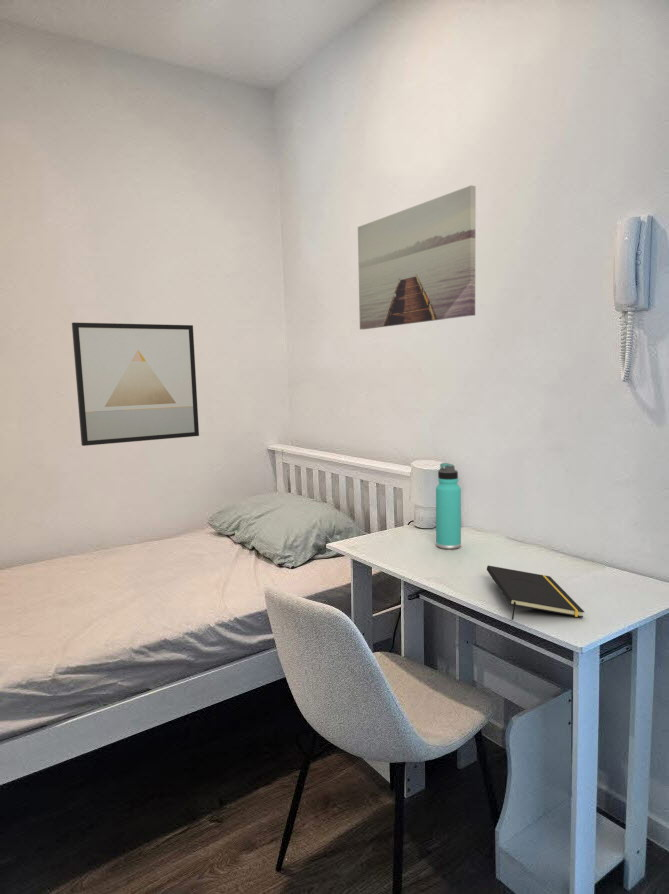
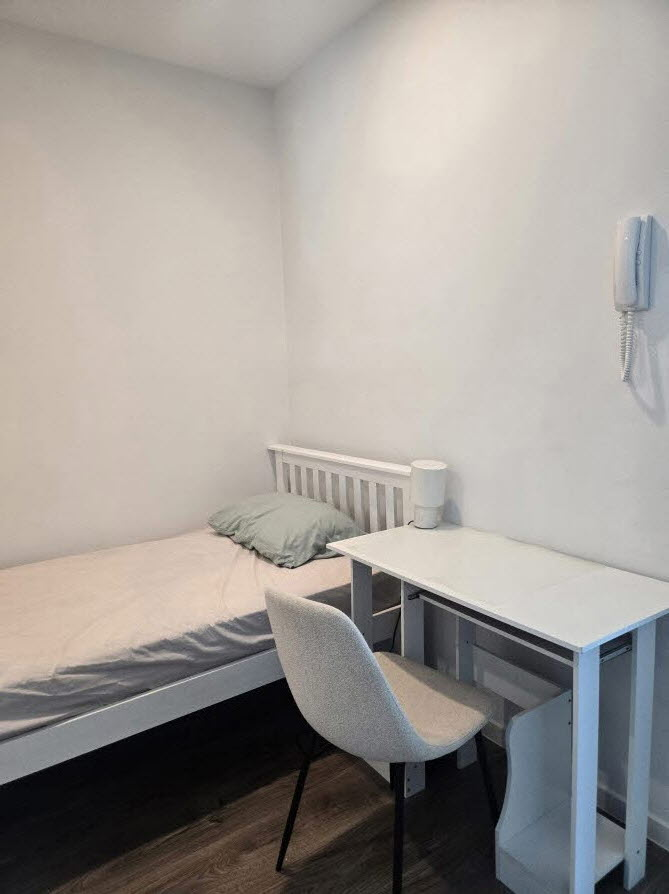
- wall art (139, 383)
- thermos bottle (448, 505)
- notepad (531, 589)
- wall art (410, 266)
